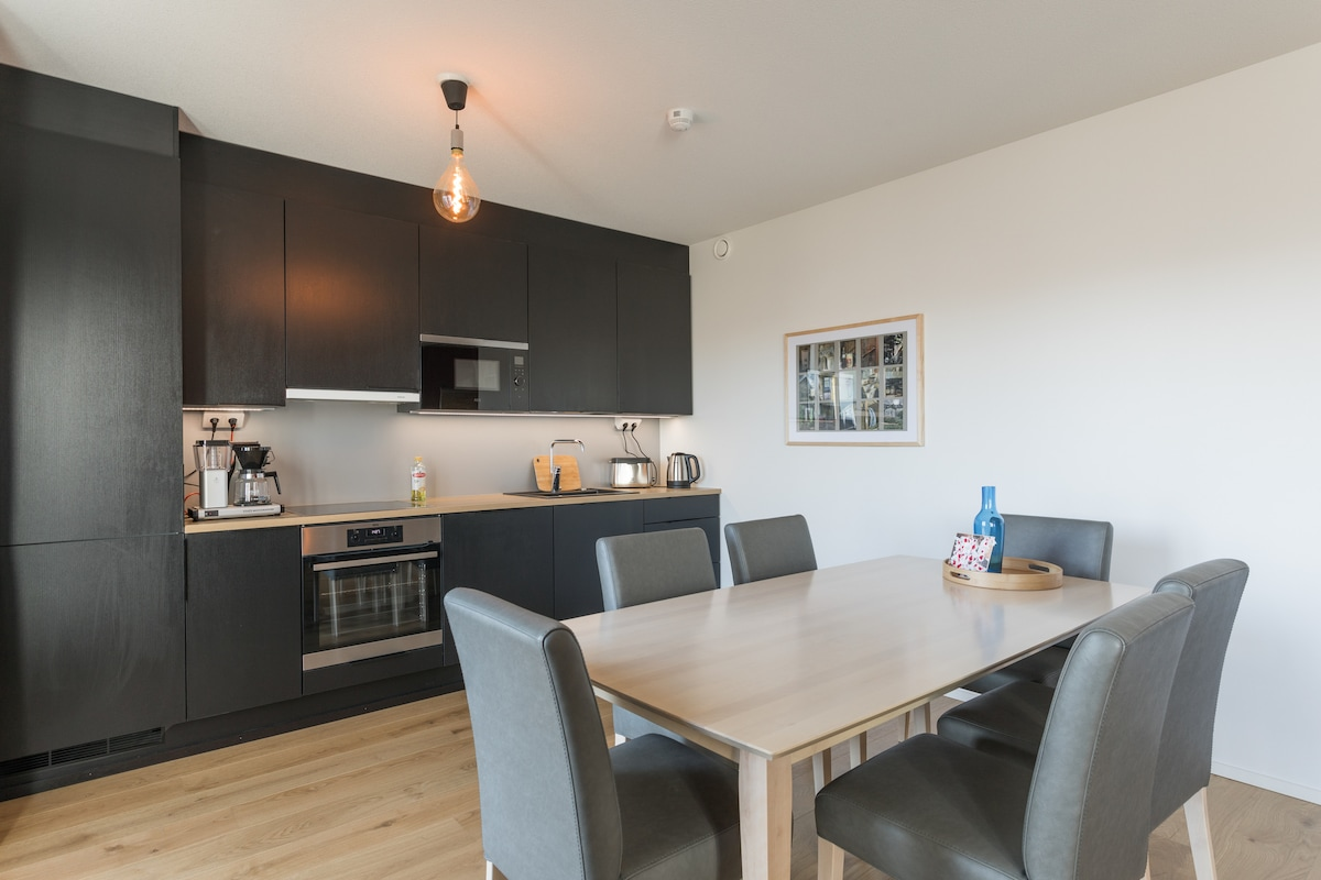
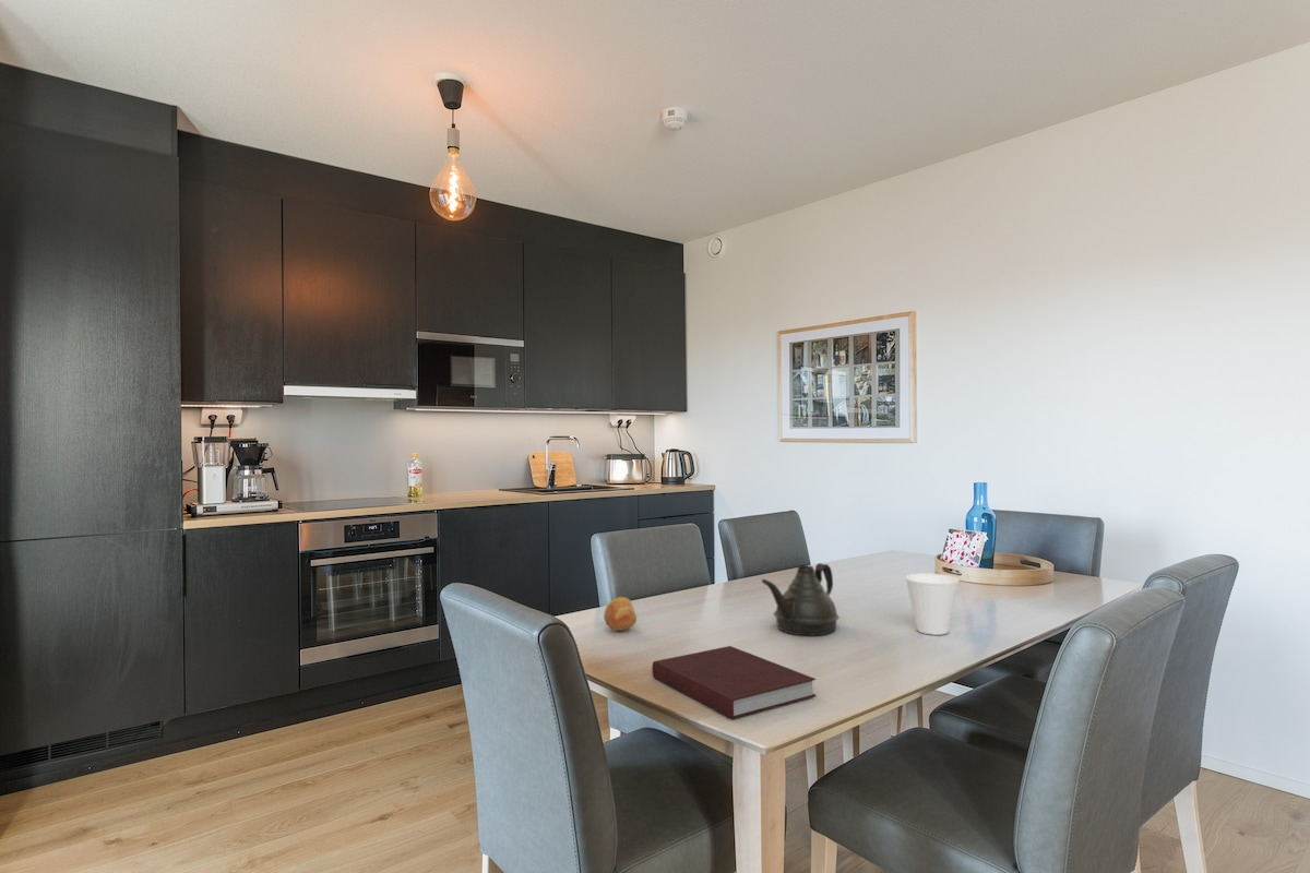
+ cup (932, 603)
+ fruit (620, 613)
+ notebook (730, 678)
+ teapot (797, 598)
